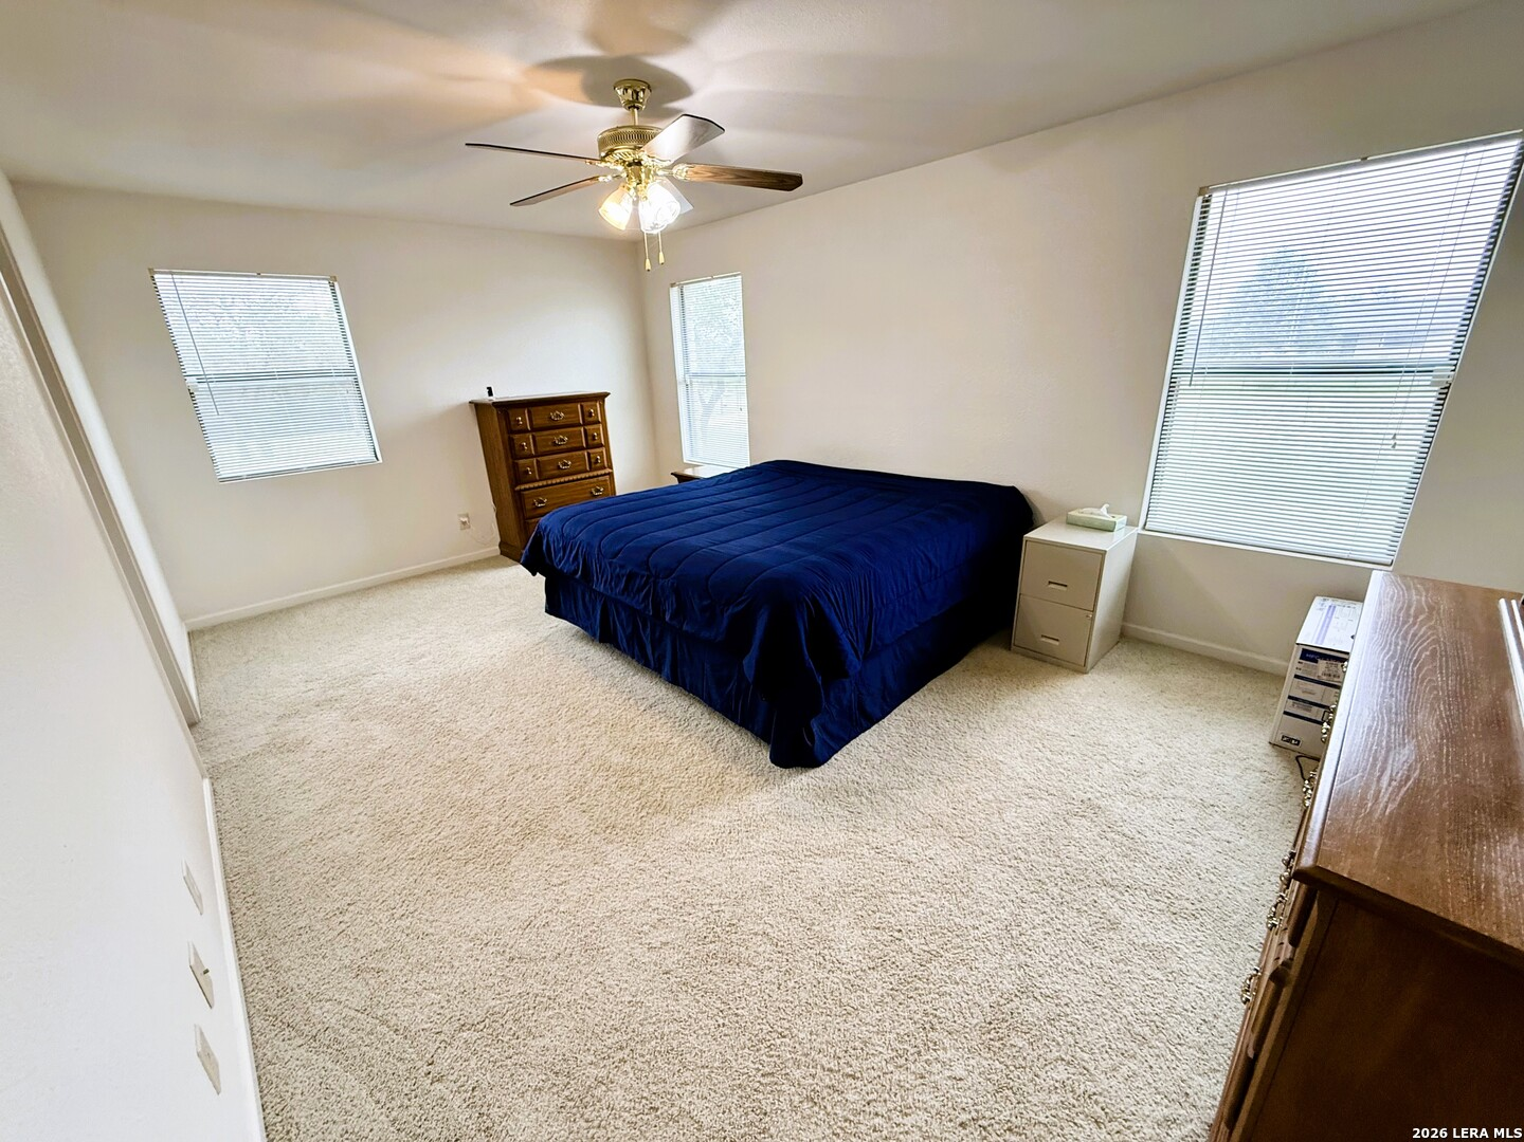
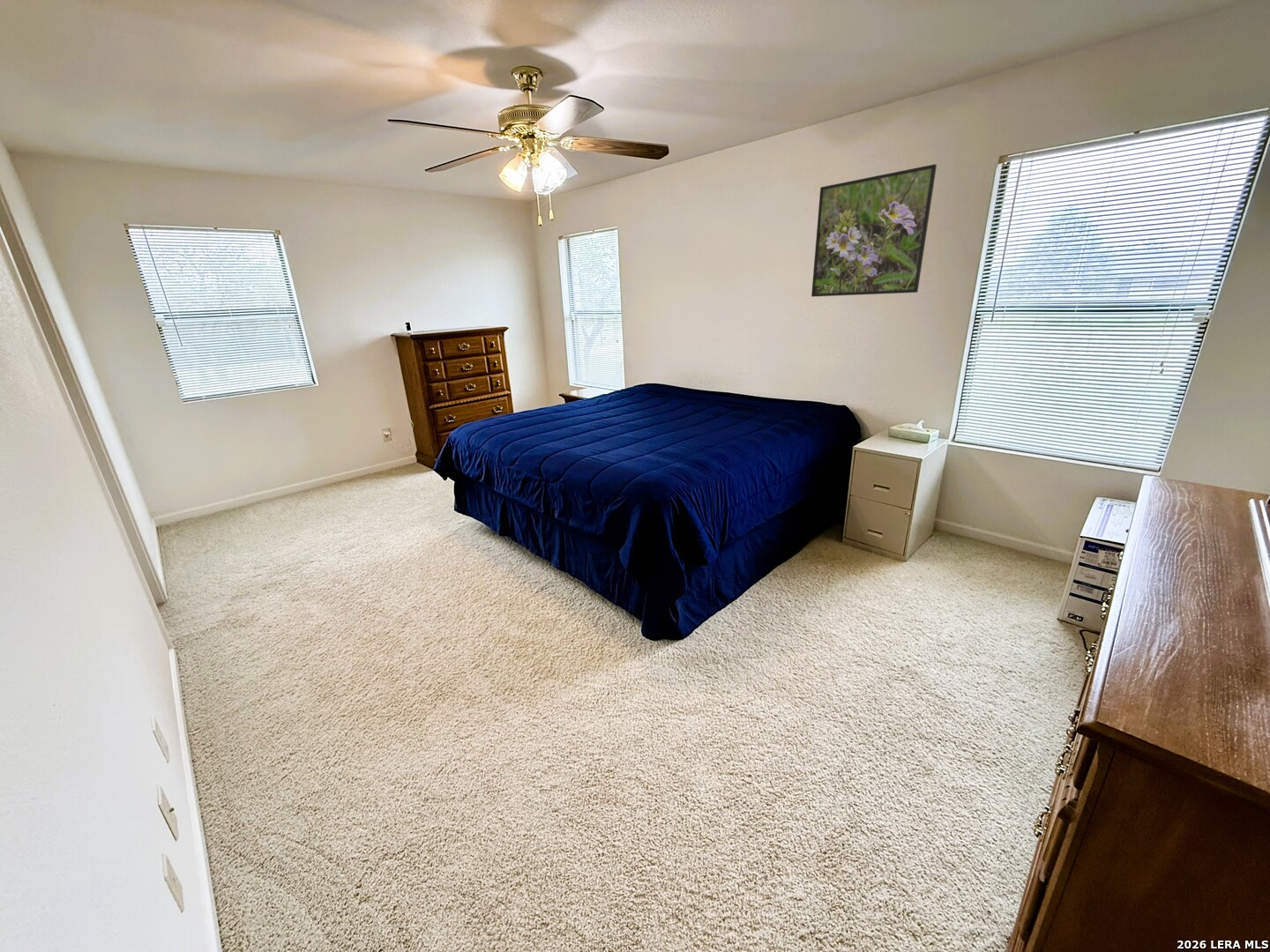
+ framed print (867, 237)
